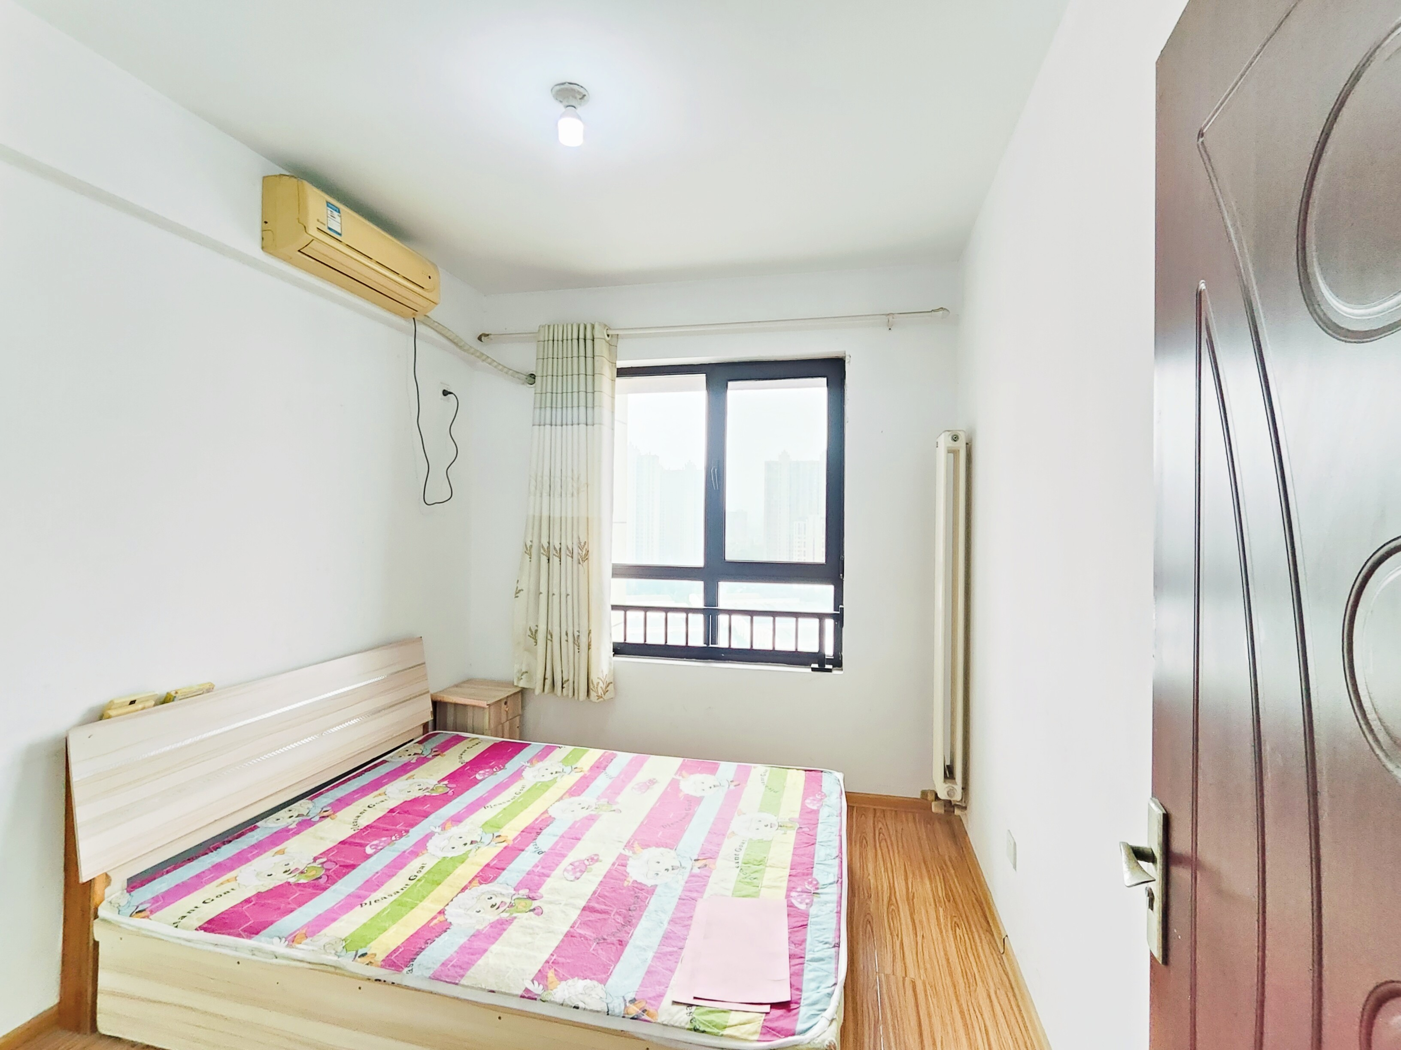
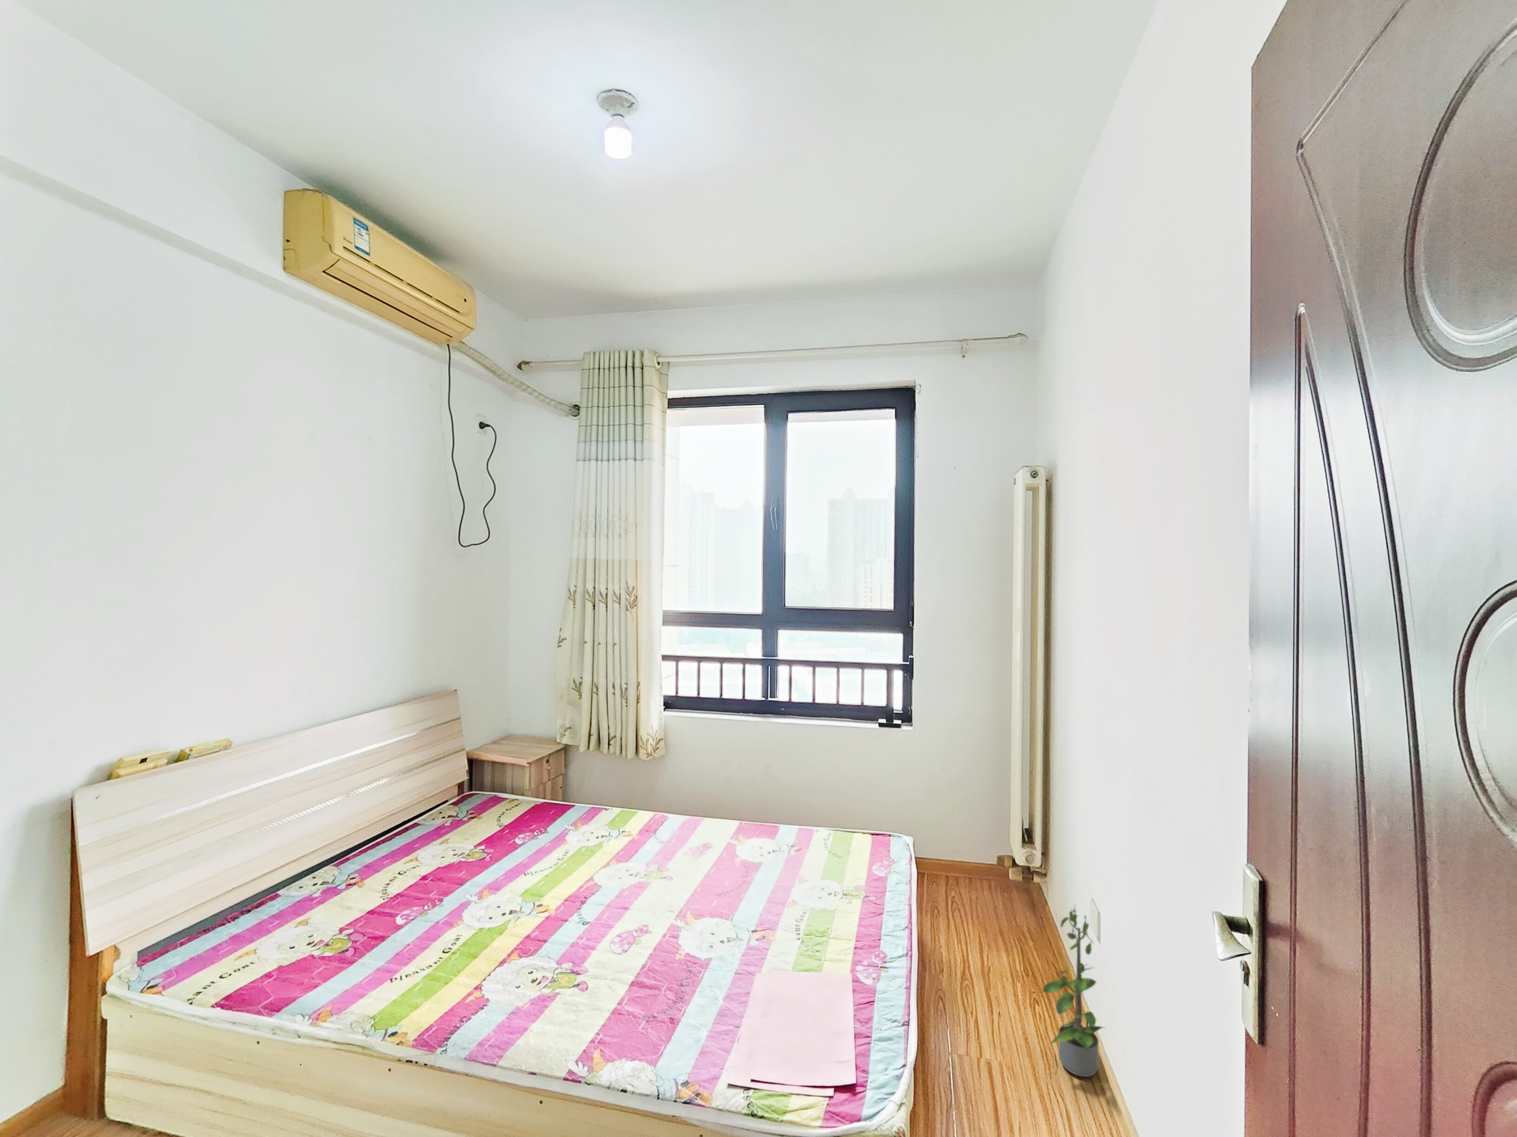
+ potted plant (1075, 995)
